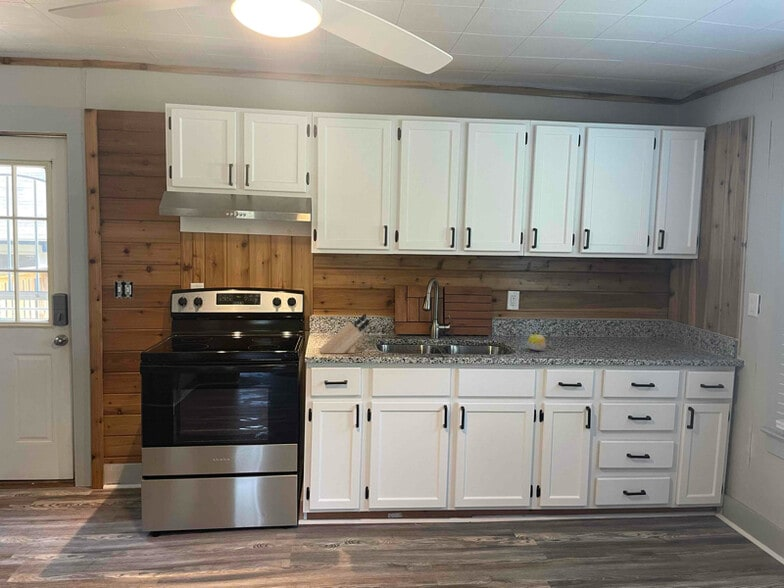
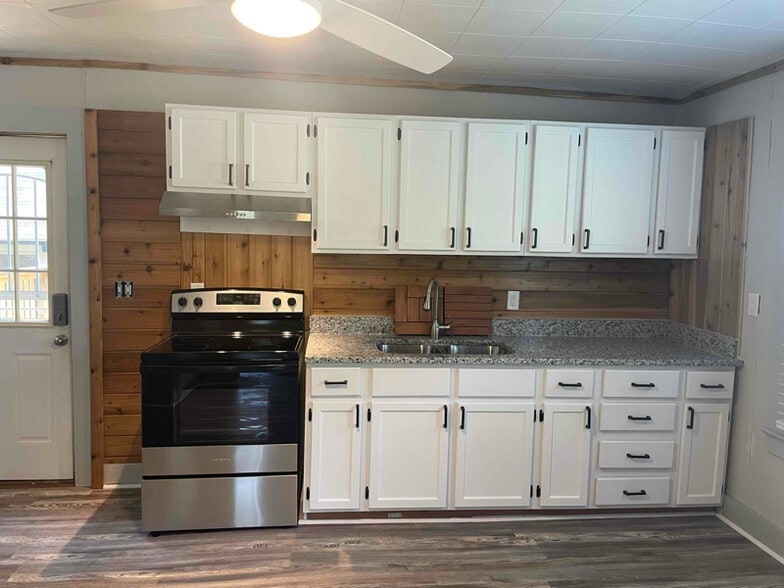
- fruit (535, 342)
- knife block (344, 332)
